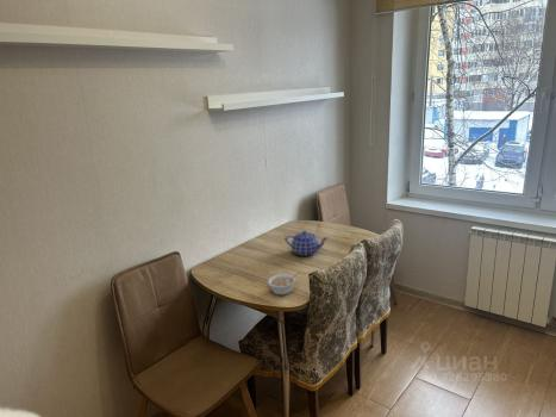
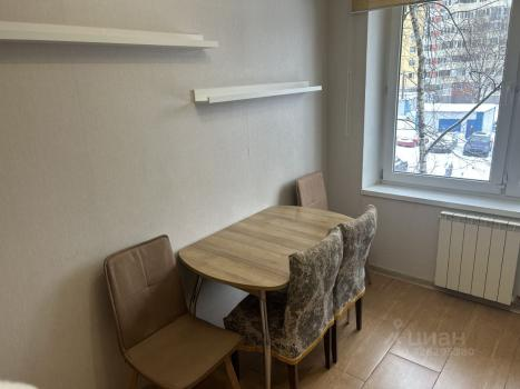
- legume (282, 284)
- teapot (306, 242)
